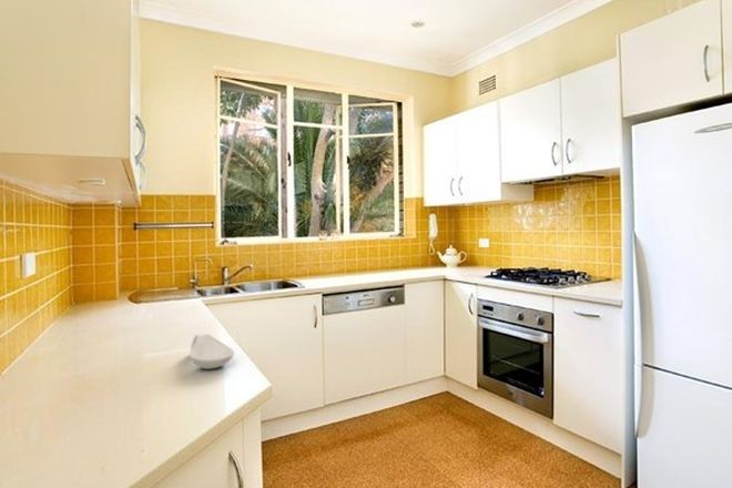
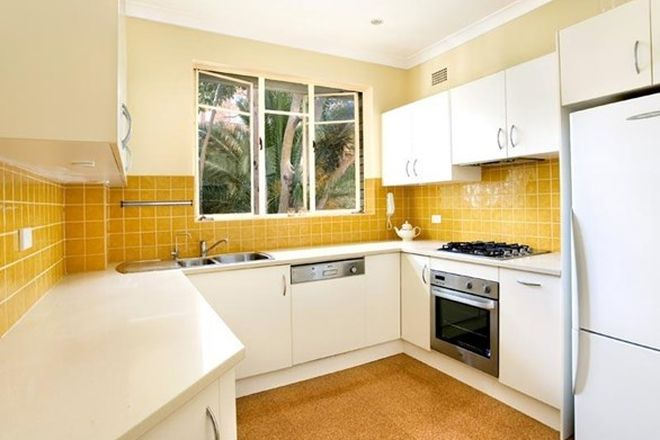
- spoon rest (206, 349)
